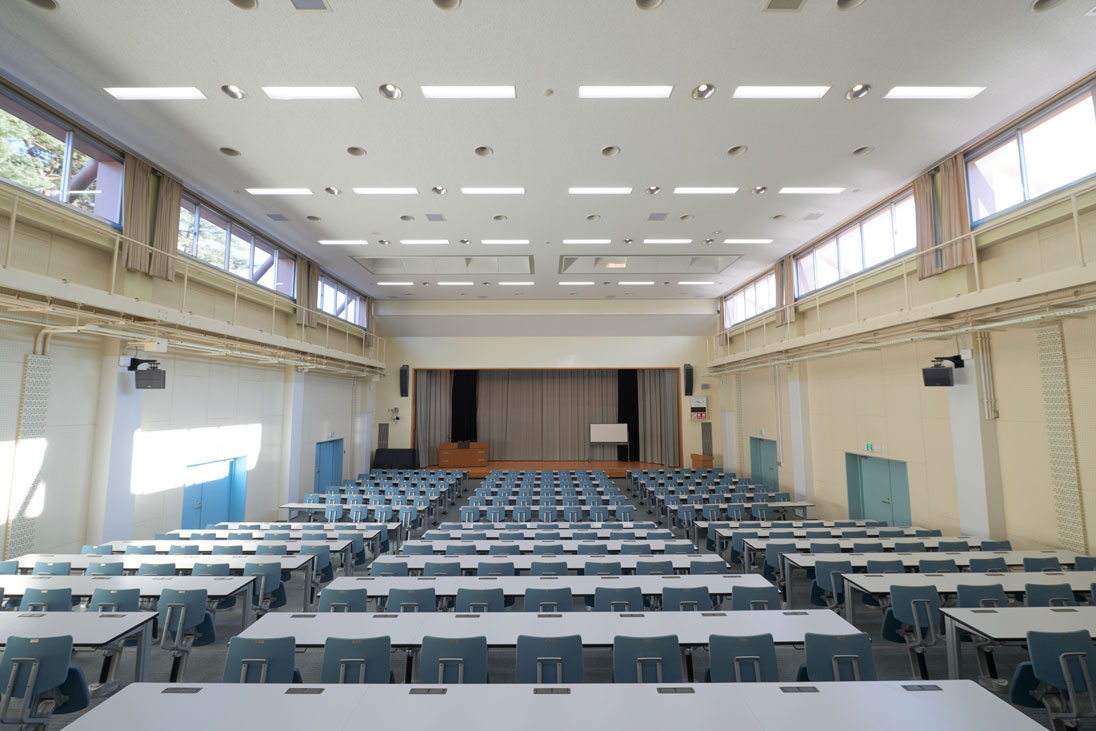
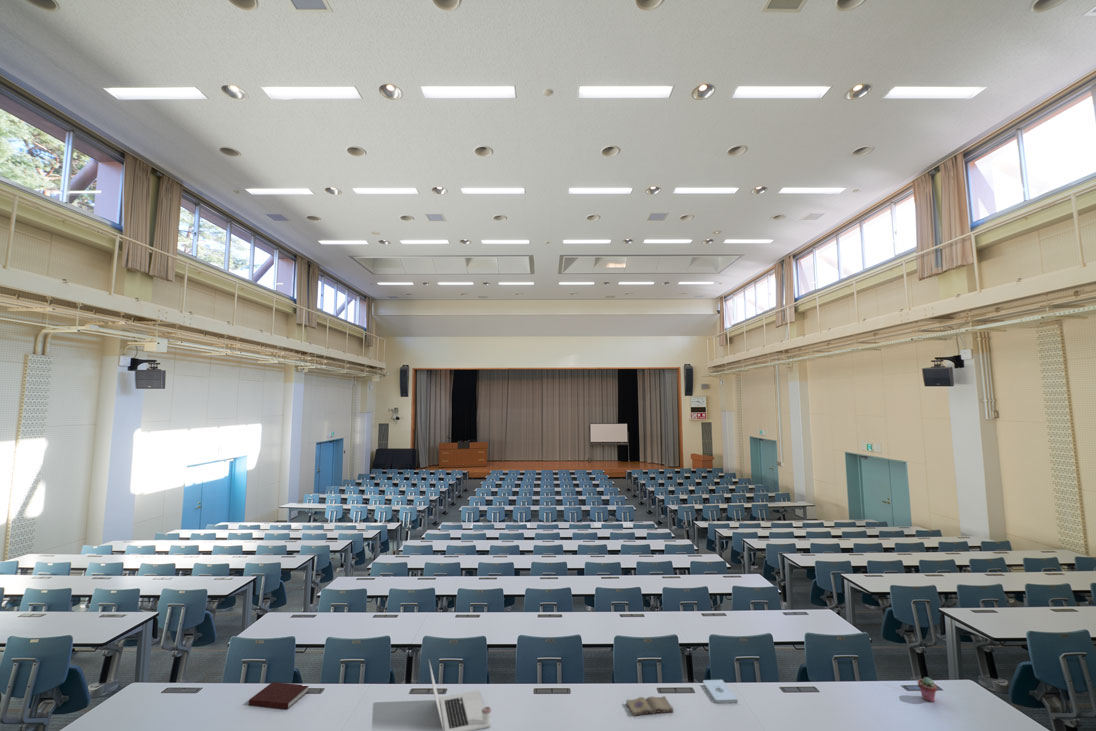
+ potted succulent (927, 687)
+ diary (649, 705)
+ notebook (279, 695)
+ notepad (719, 690)
+ laptop (460, 693)
